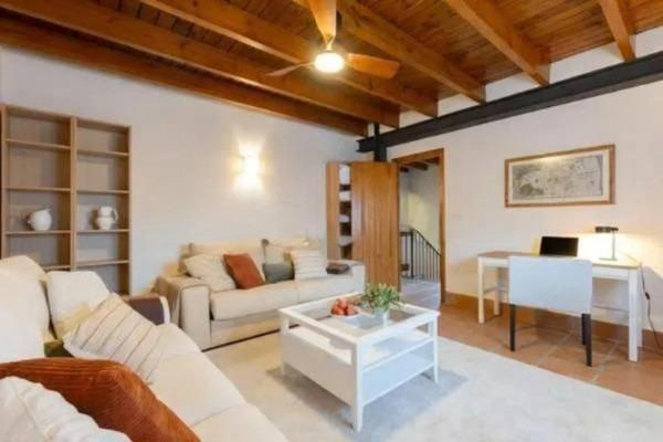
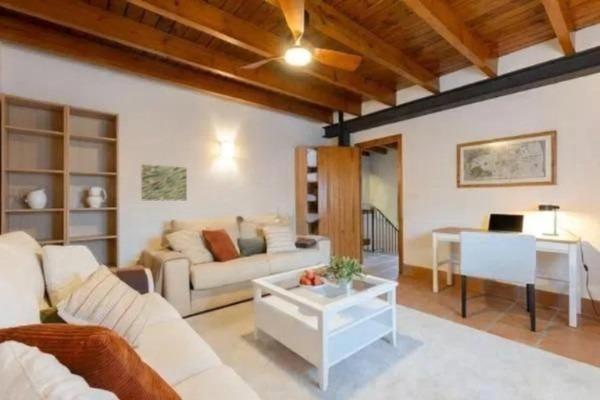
+ wall art (165, 183)
